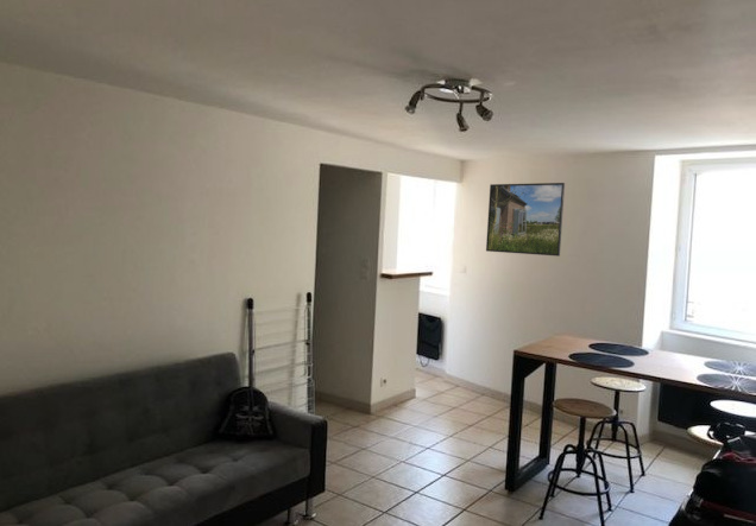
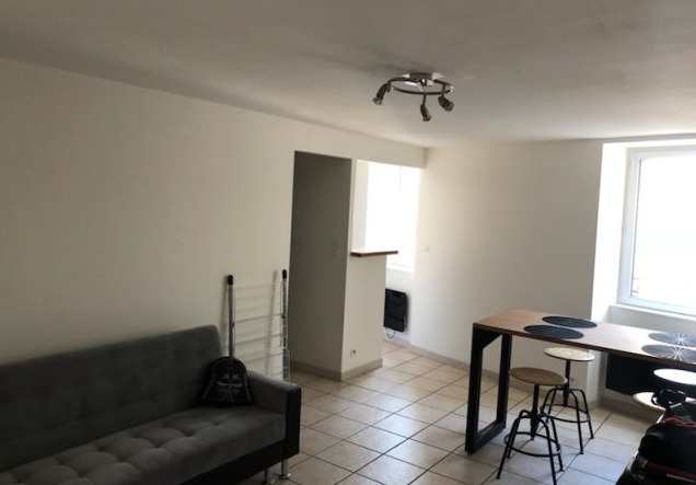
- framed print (523, 218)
